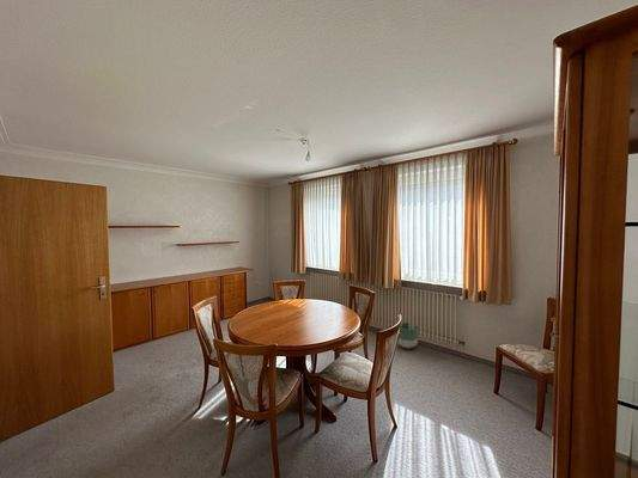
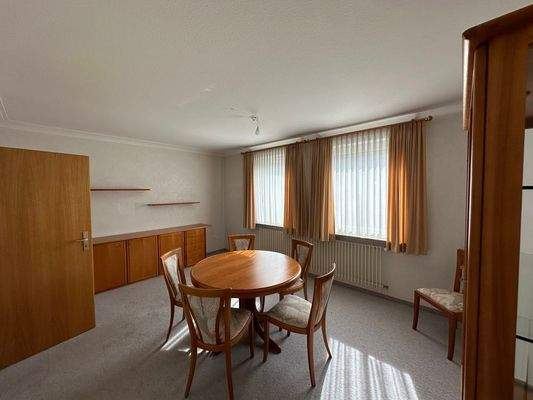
- planter (407, 336)
